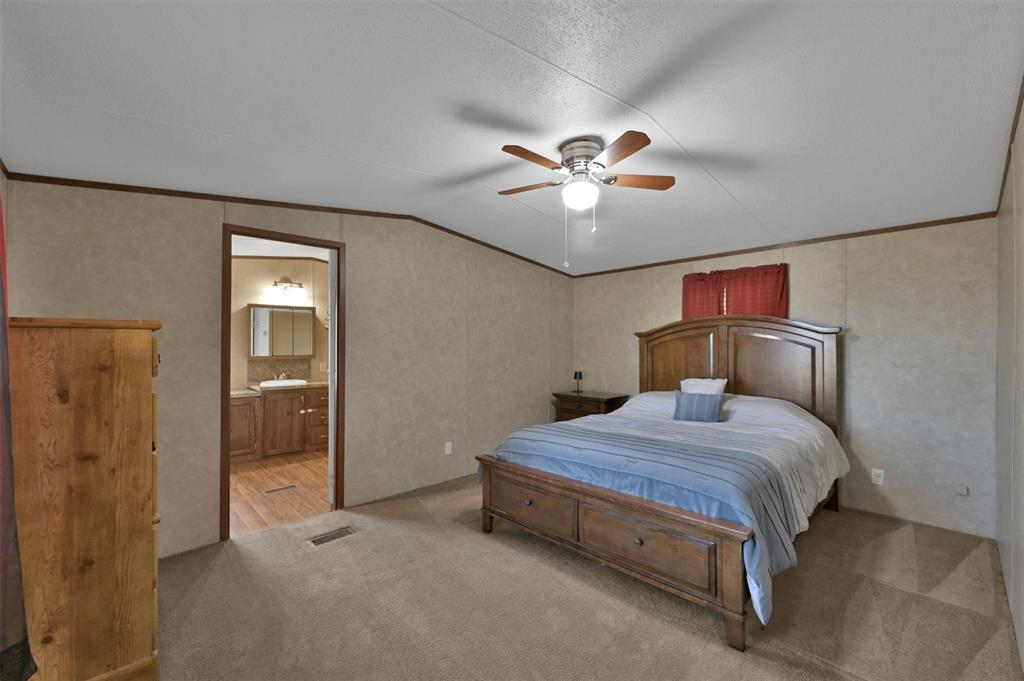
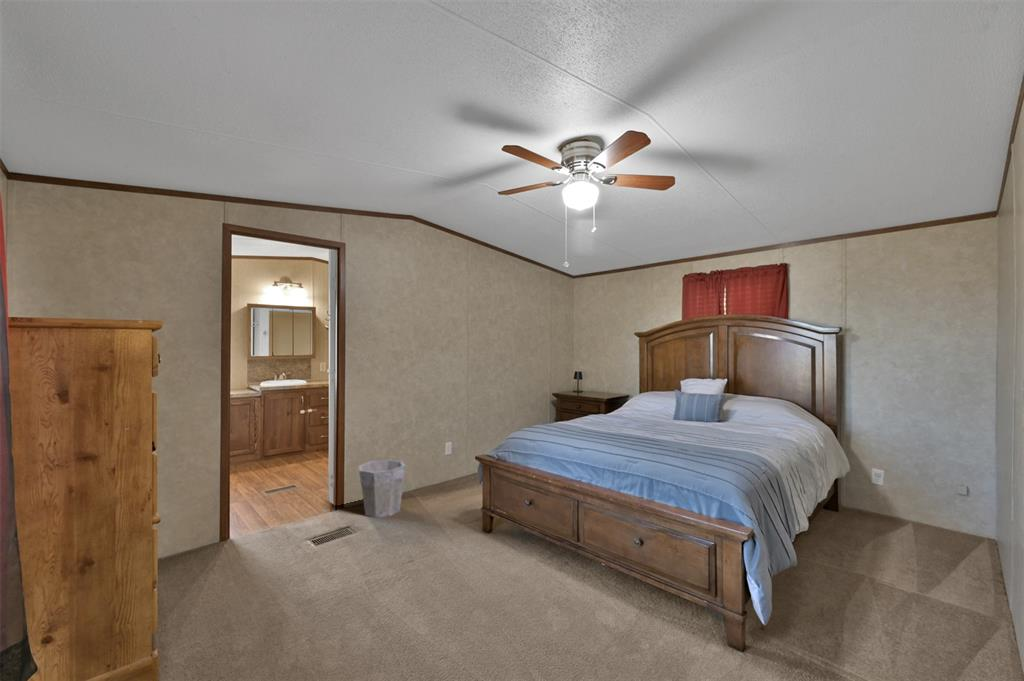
+ waste bin (382, 488)
